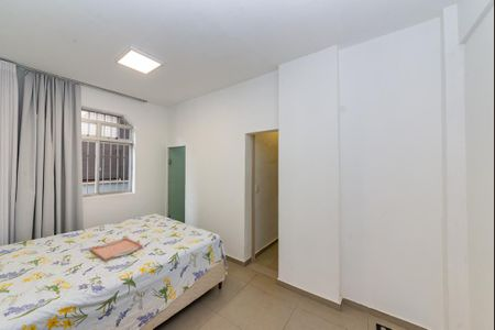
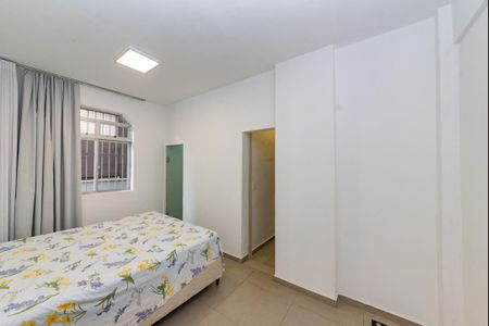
- serving tray (117, 248)
